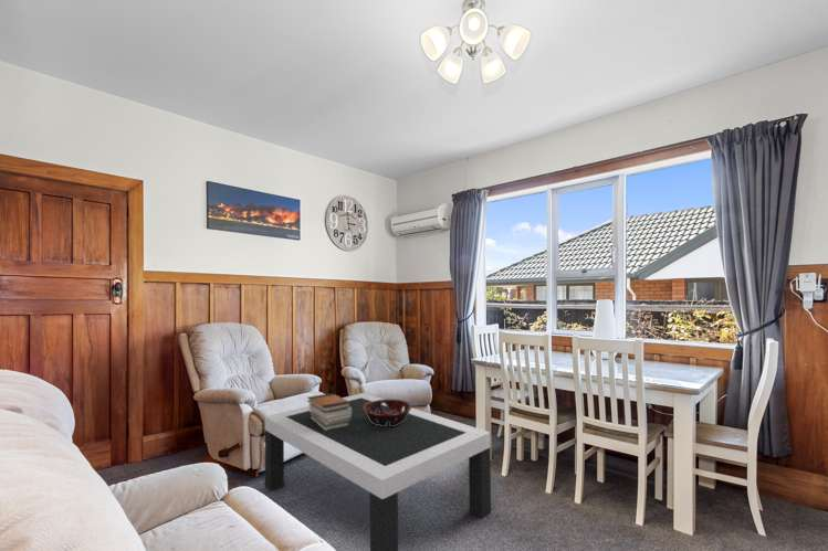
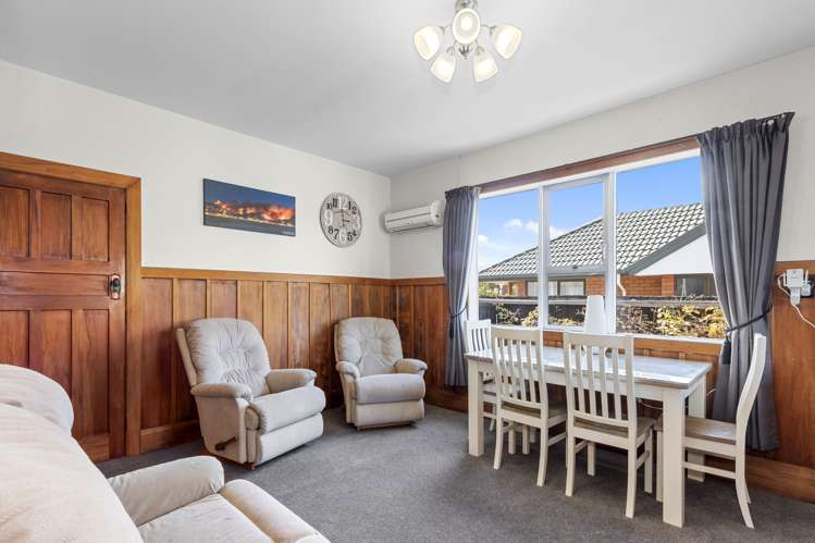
- decorative bowl (387, 413)
- coffee table (370, 460)
- book stack (328, 410)
